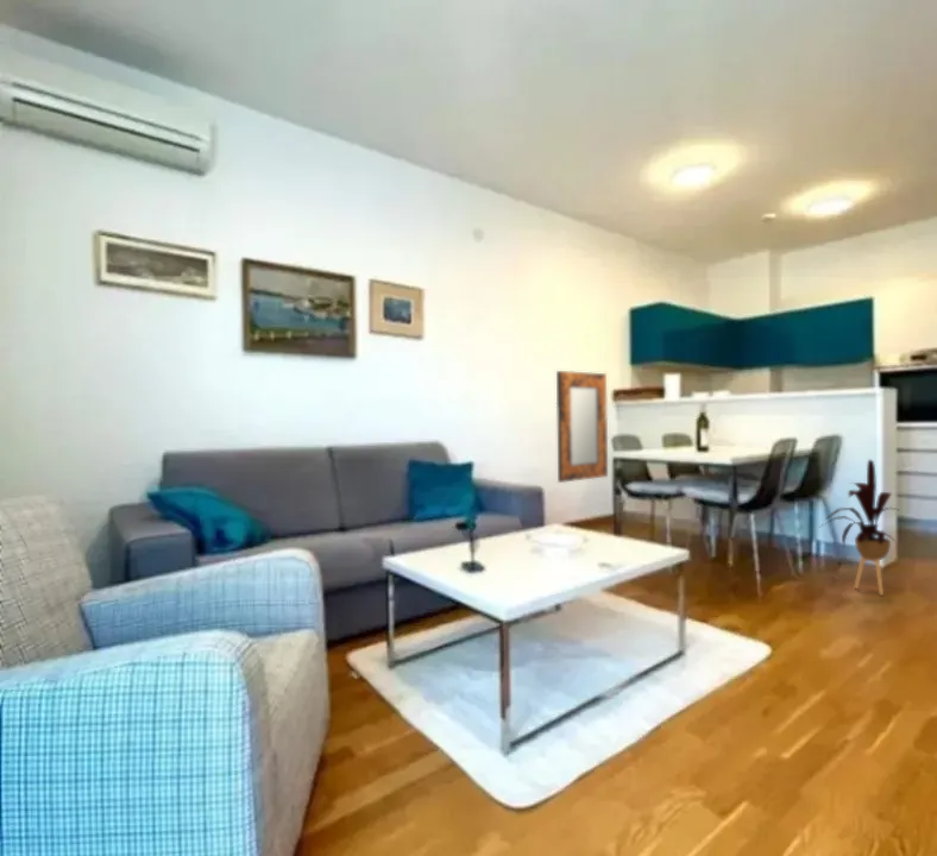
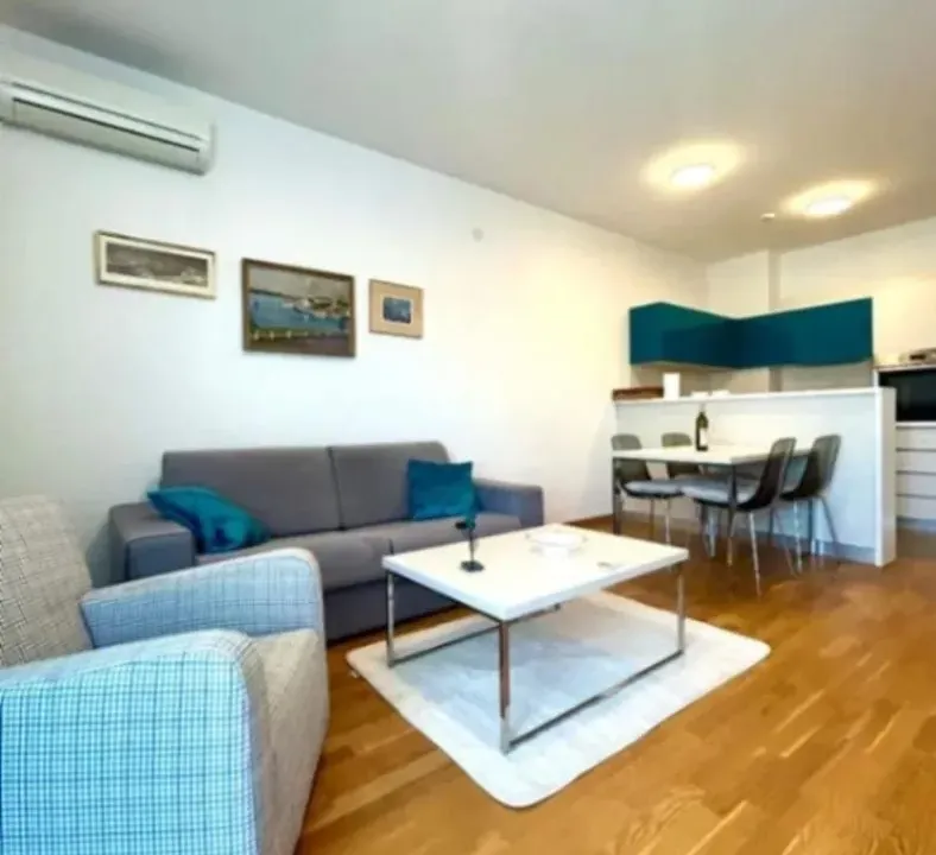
- house plant (862, 523)
- home mirror (583, 426)
